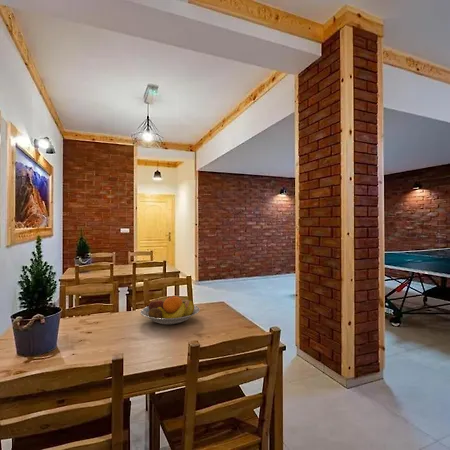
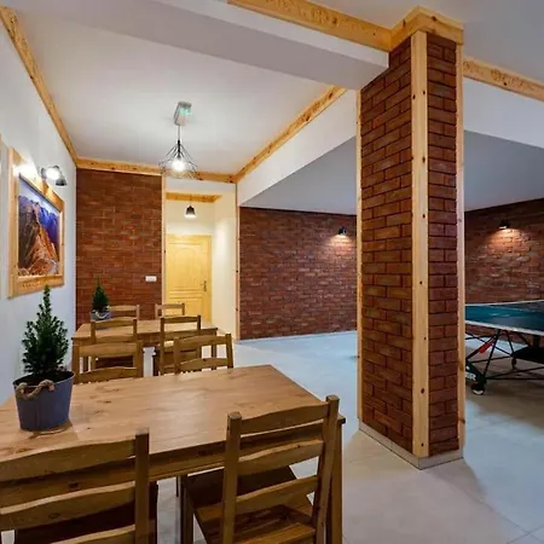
- fruit bowl (170, 307)
